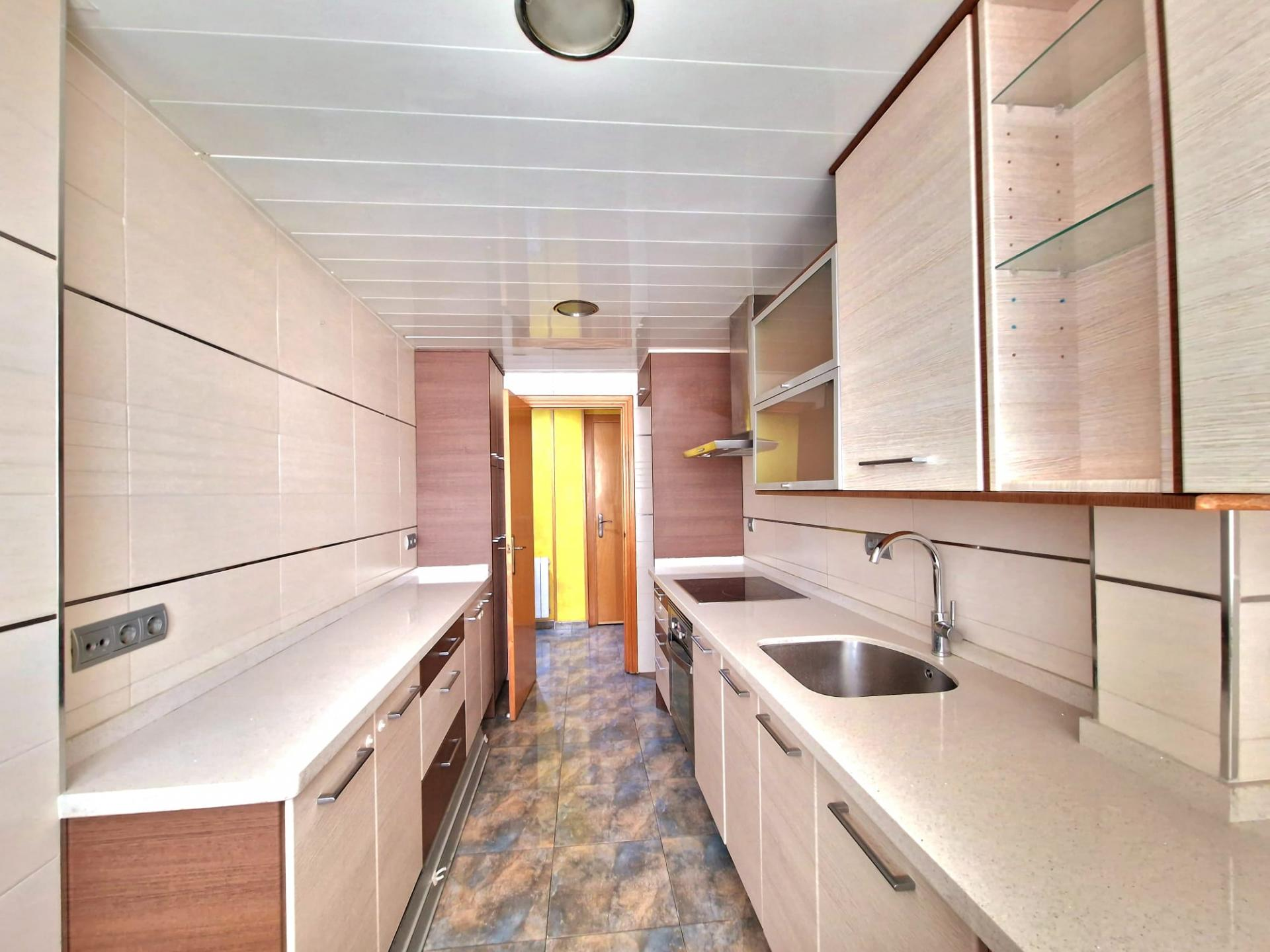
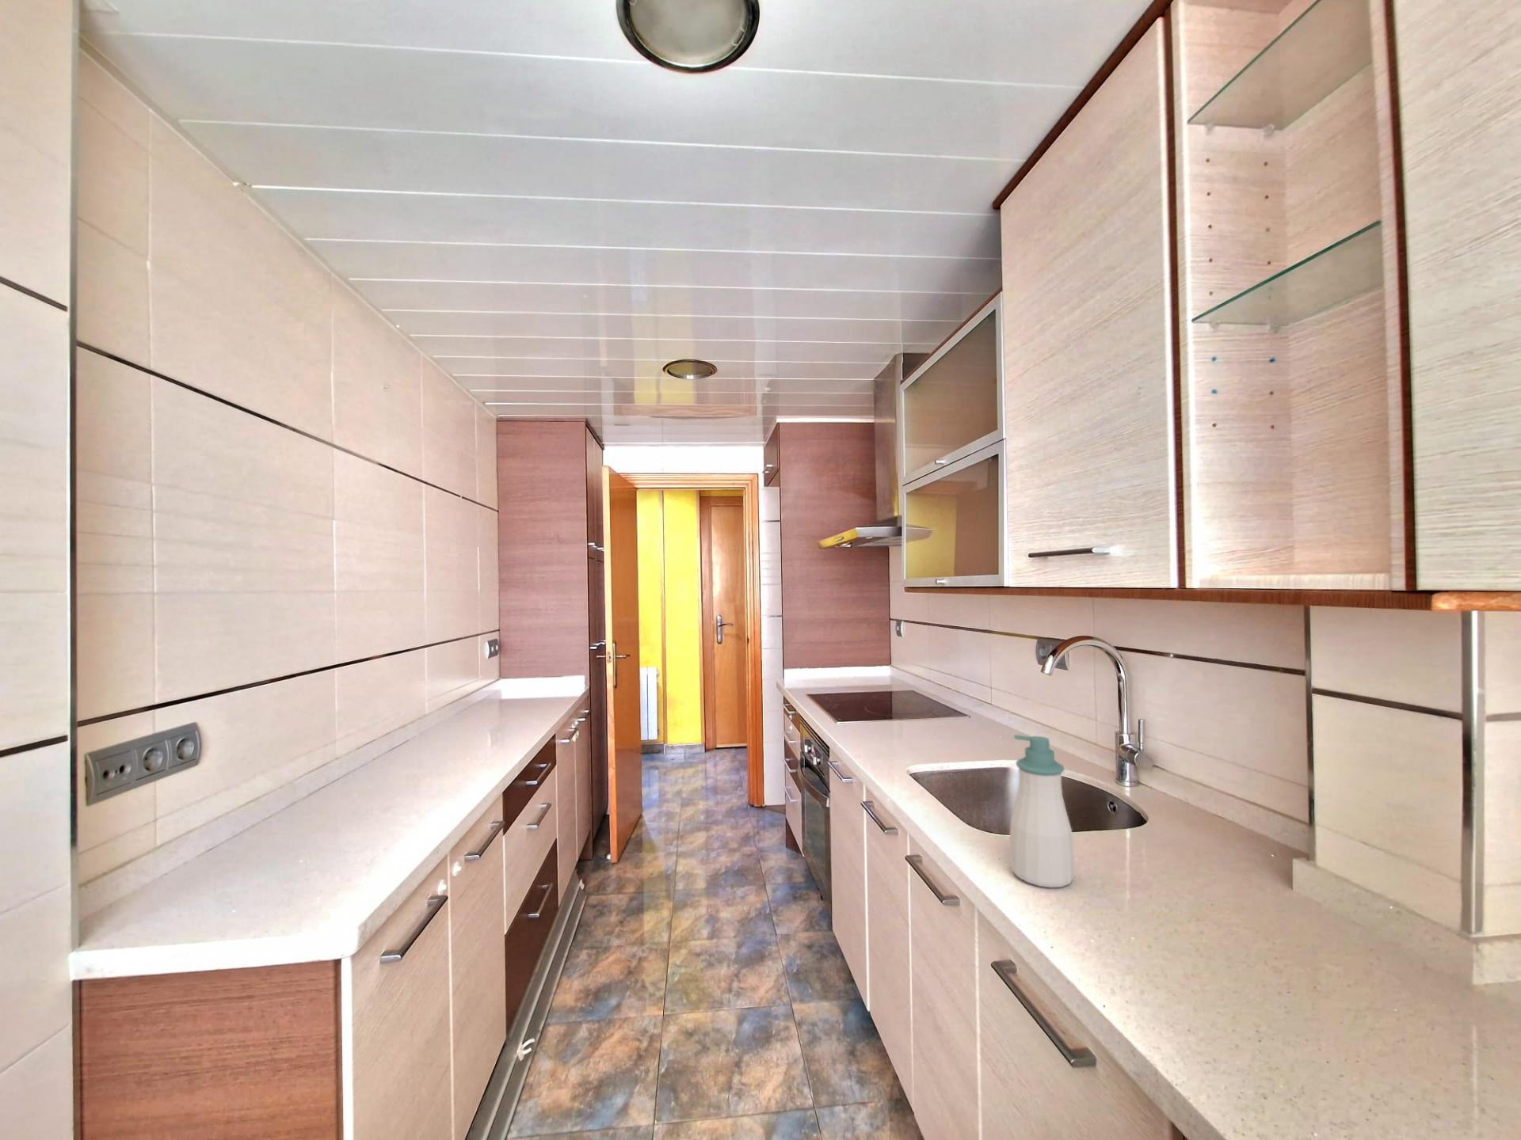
+ soap bottle (1040, 807)
